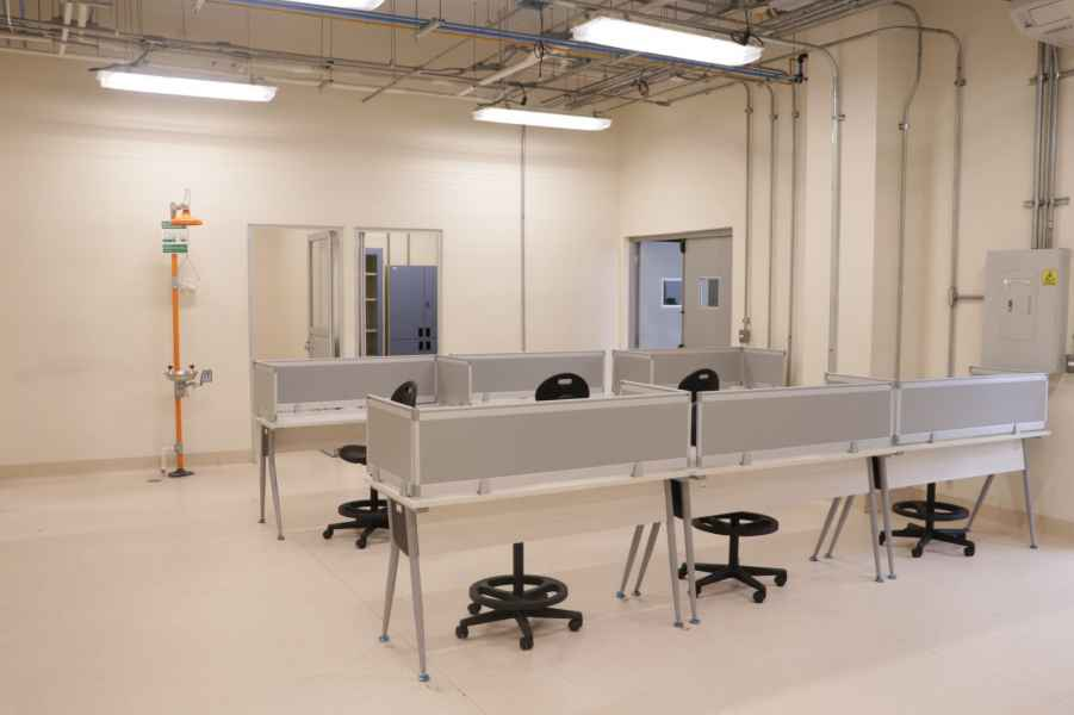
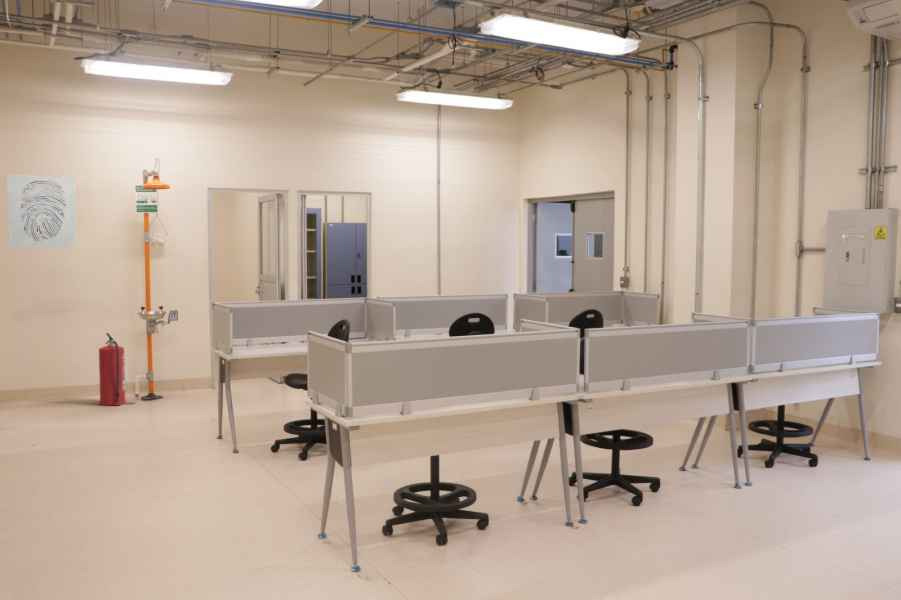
+ wall art (42, 211)
+ fire extinguisher (112, 368)
